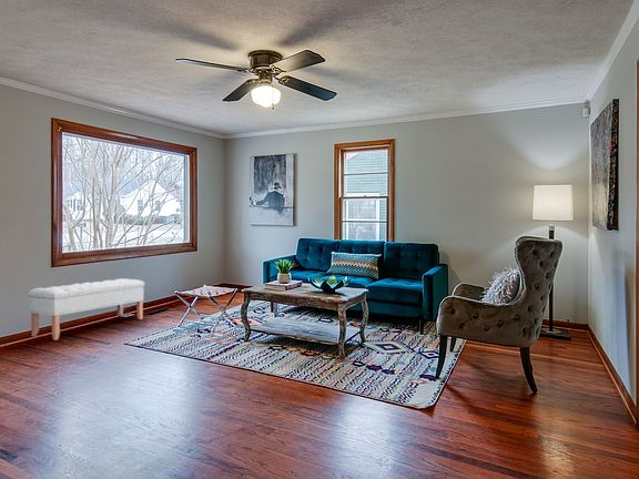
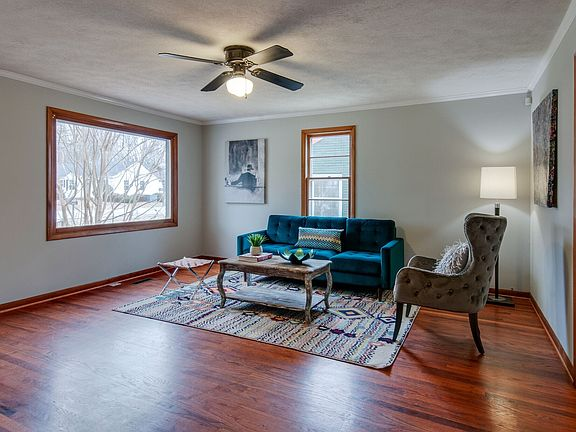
- bench (91, 305)
